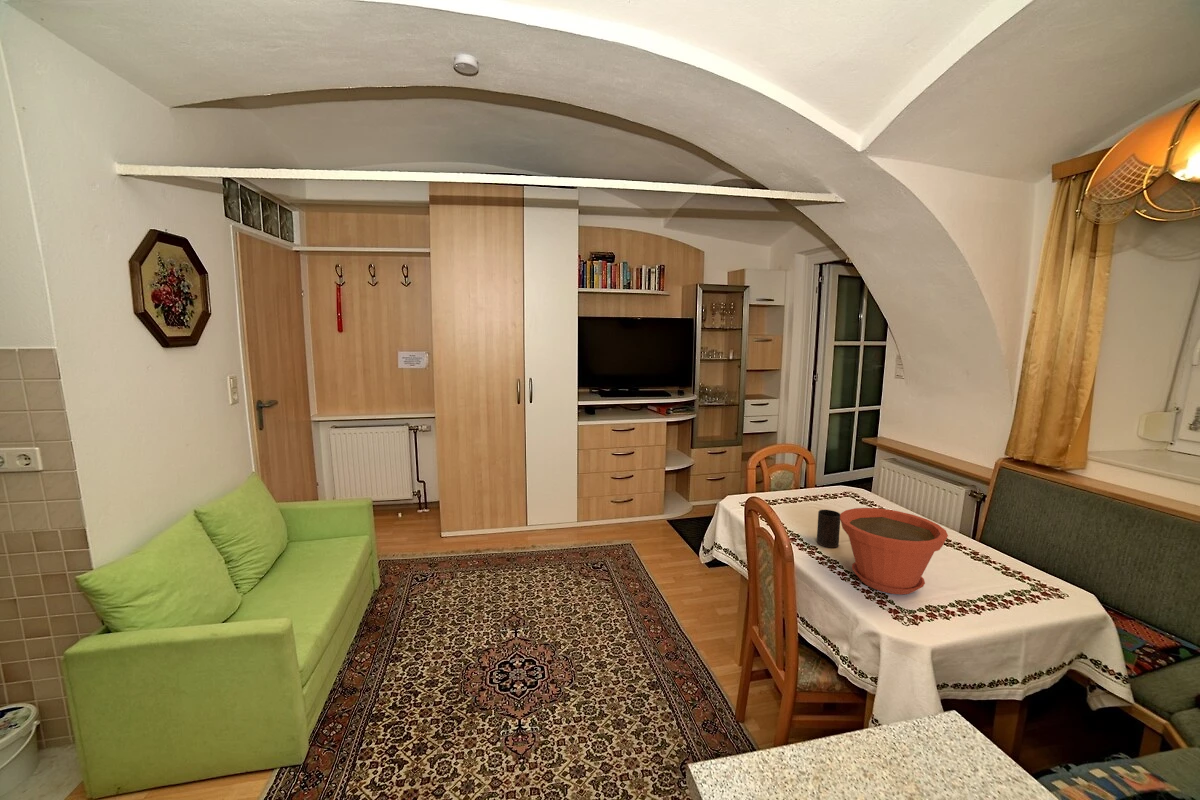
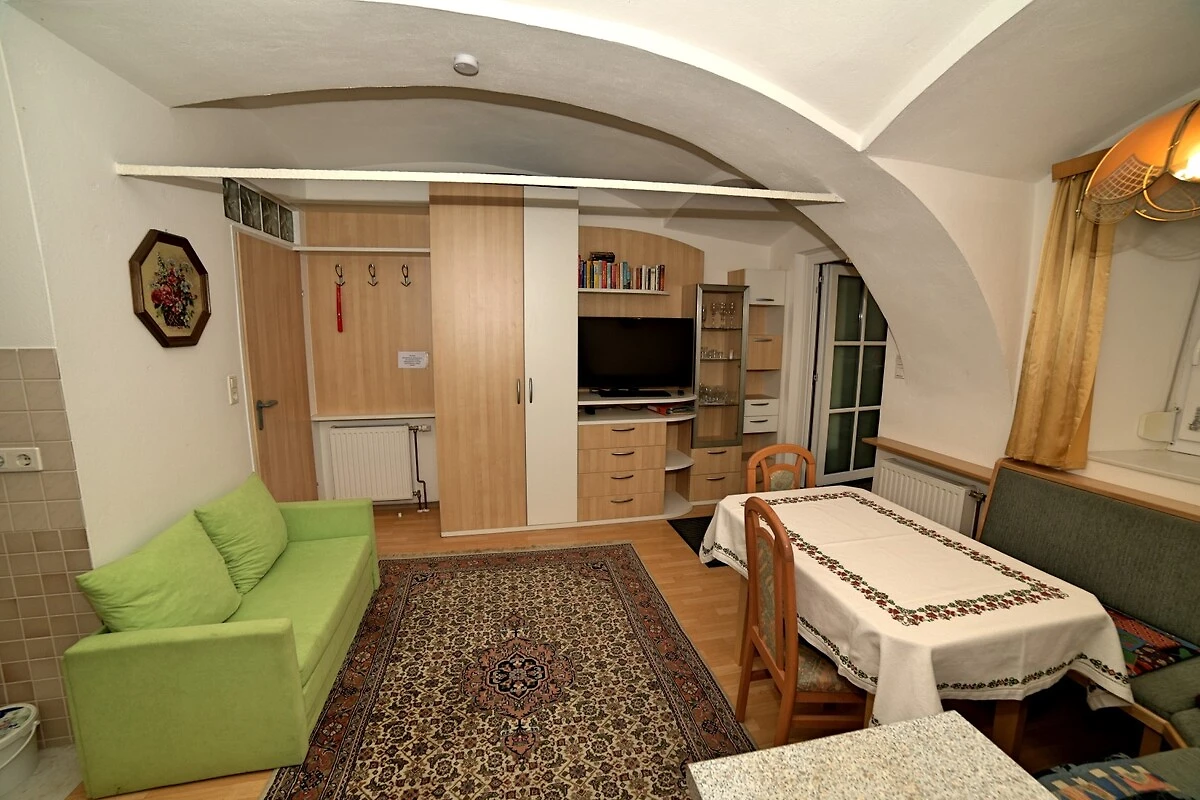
- plant pot (888, 553)
- cup (828, 528)
